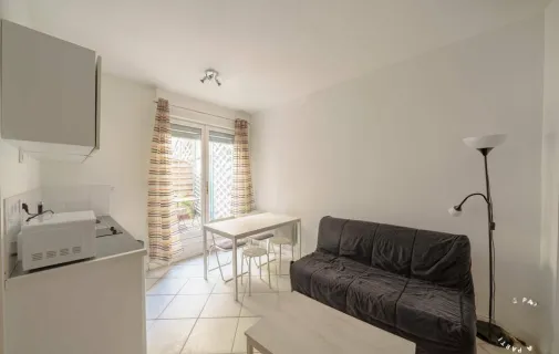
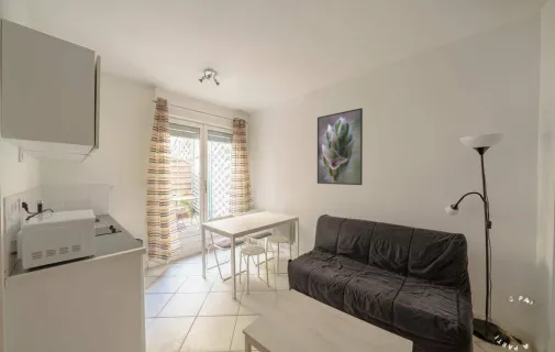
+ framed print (337, 148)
